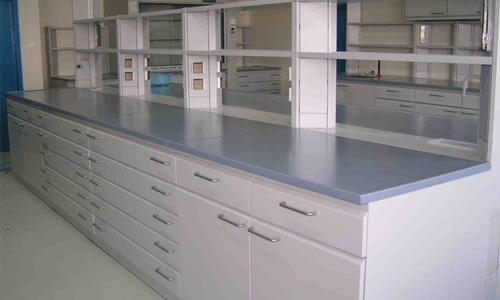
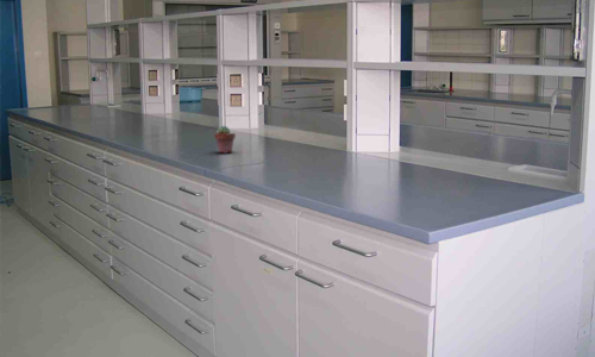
+ potted succulent (225, 138)
